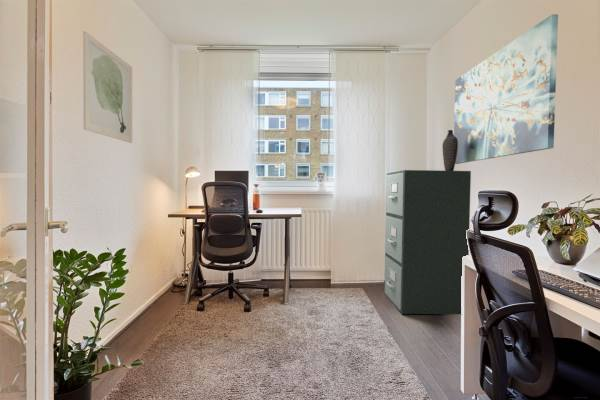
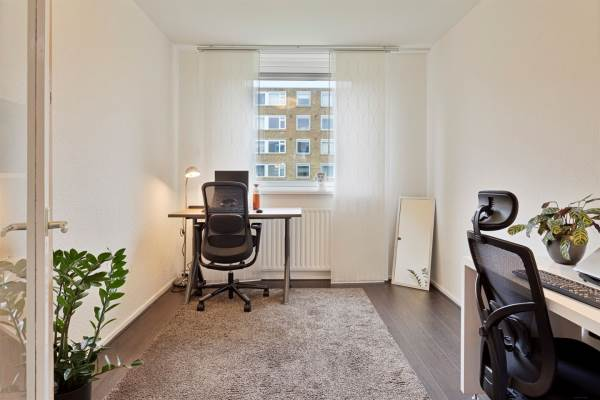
- decorative vase (449, 150)
- wall art (493, 106)
- filing cabinet (421, 238)
- wall art (110, 94)
